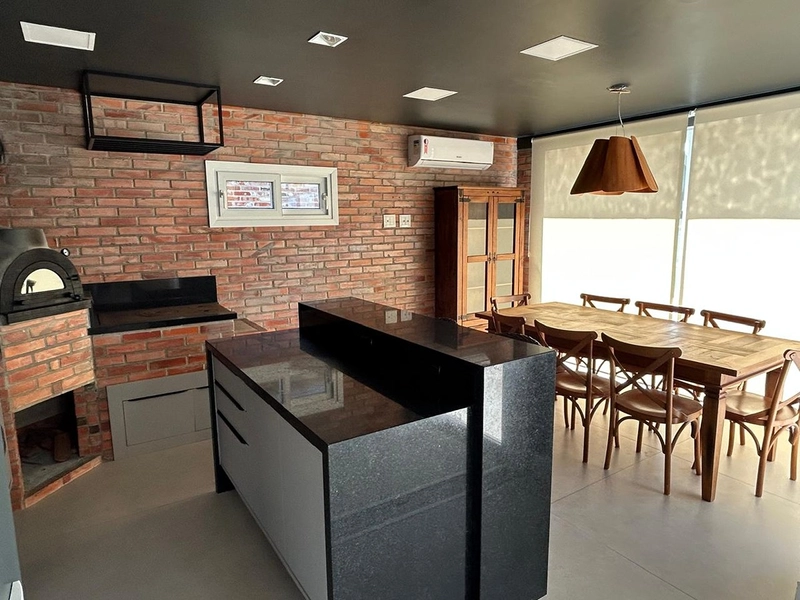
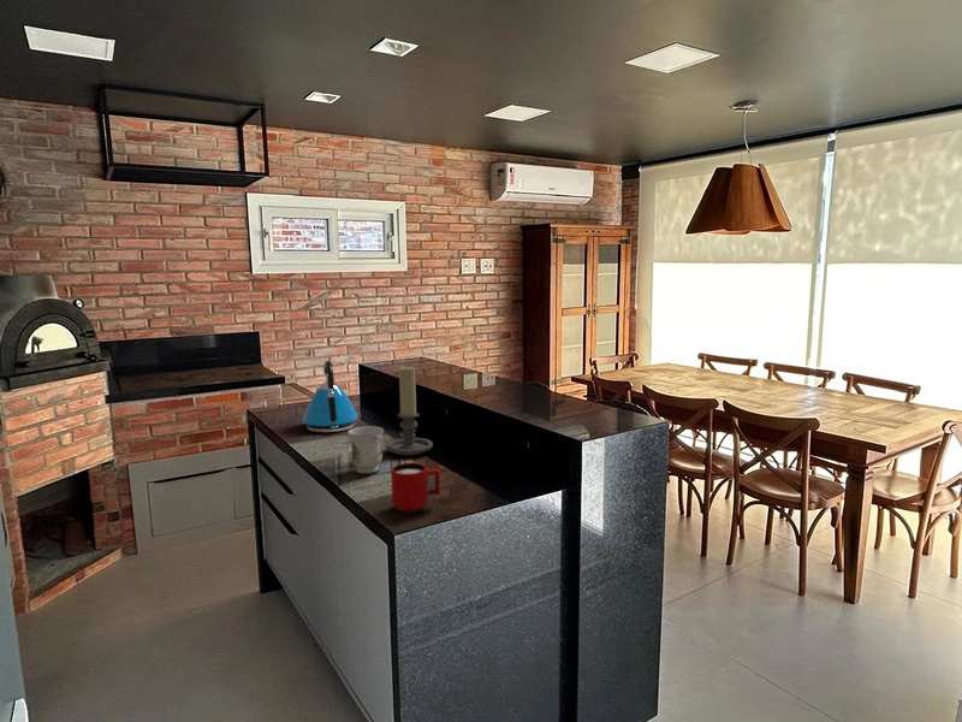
+ candle holder (406, 408)
+ mug (416, 487)
+ mug (369, 451)
+ kettle (329, 393)
